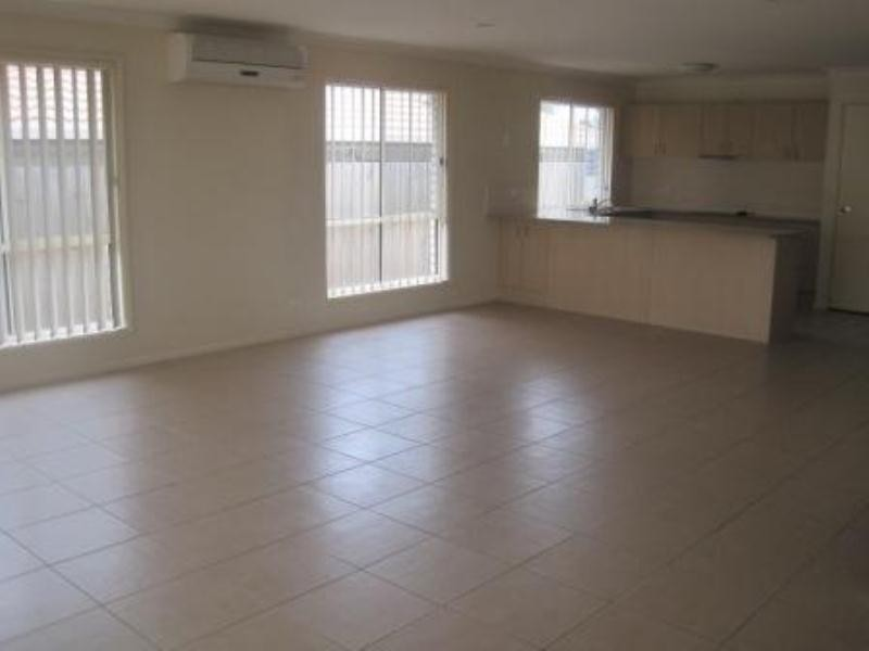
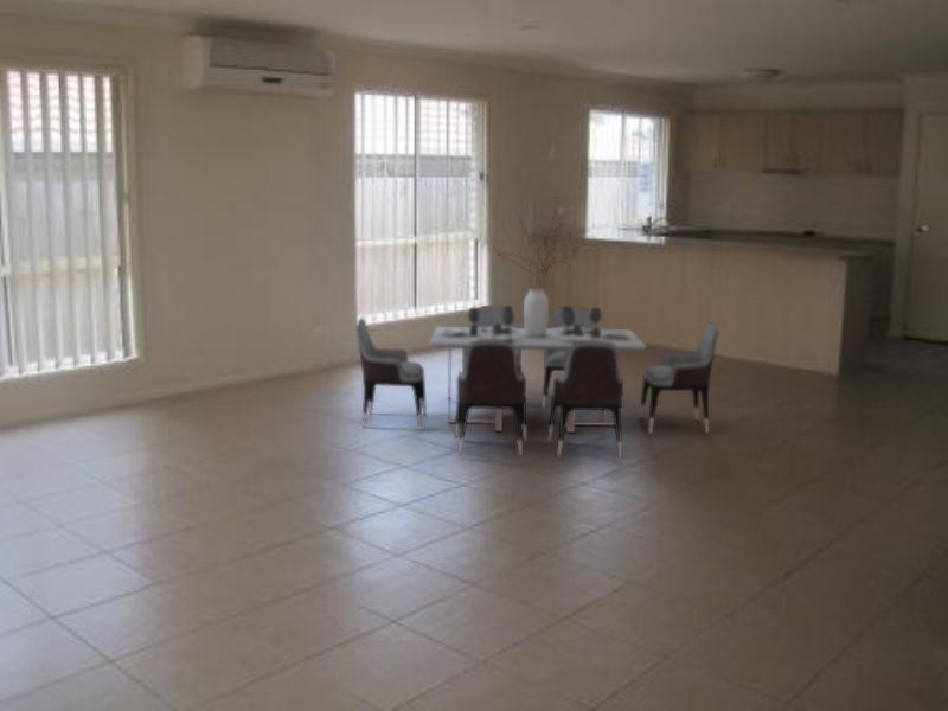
+ dining table (536, 309)
